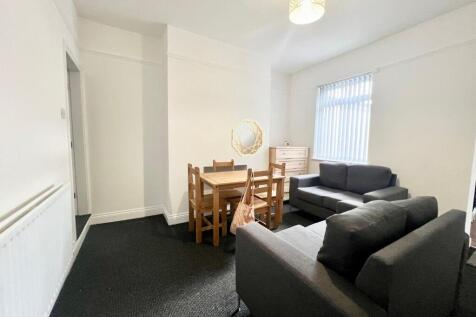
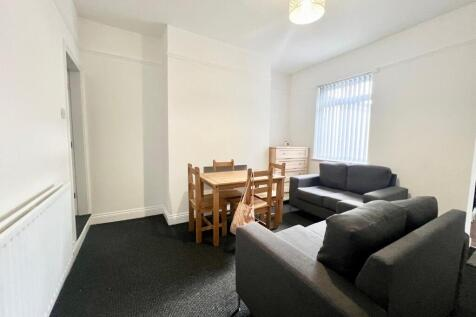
- home mirror (248, 138)
